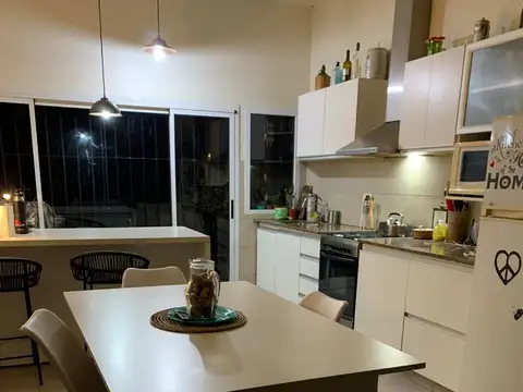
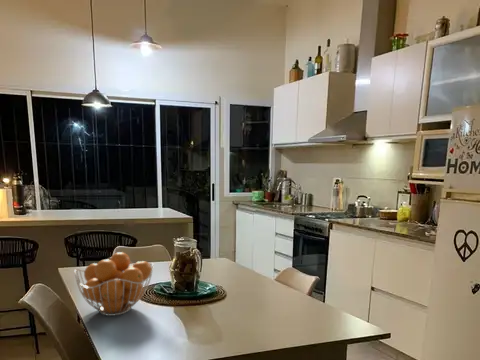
+ fruit basket (115, 282)
